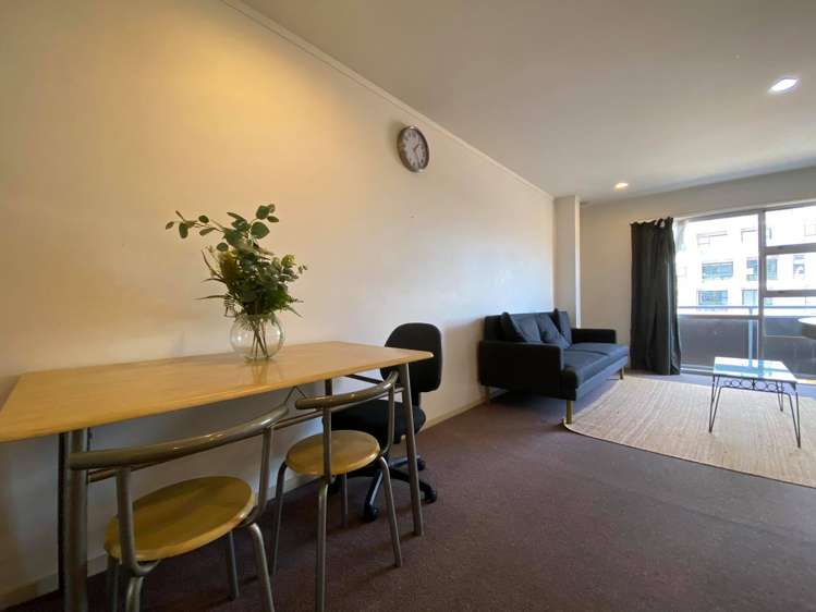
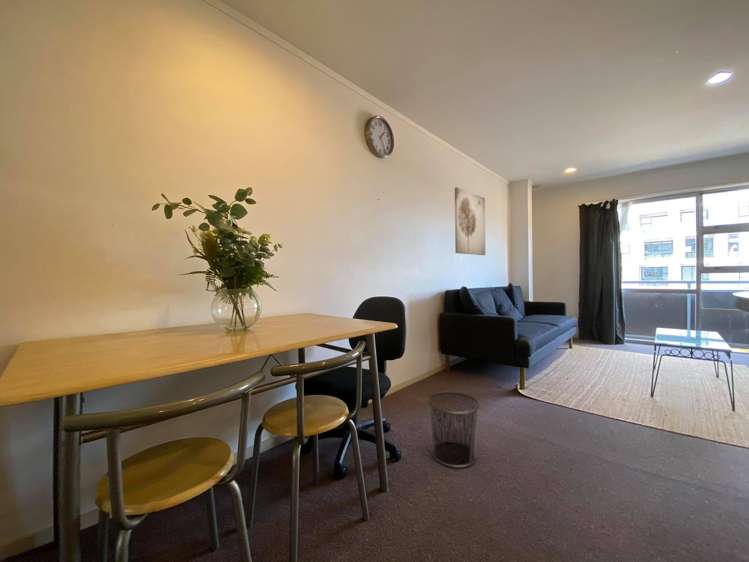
+ wall art (471, 223)
+ waste bin (453, 428)
